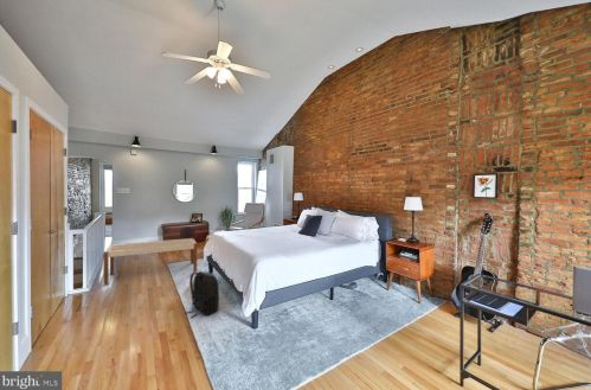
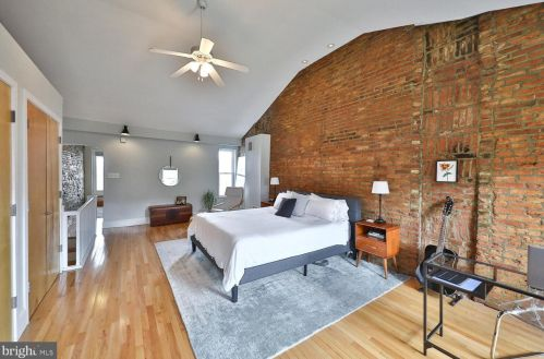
- bench (154, 251)
- backpack (201, 289)
